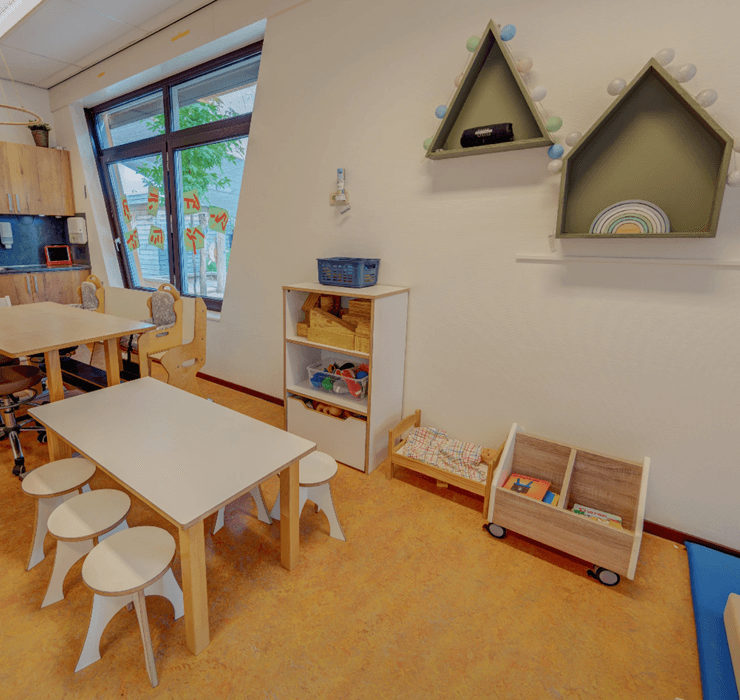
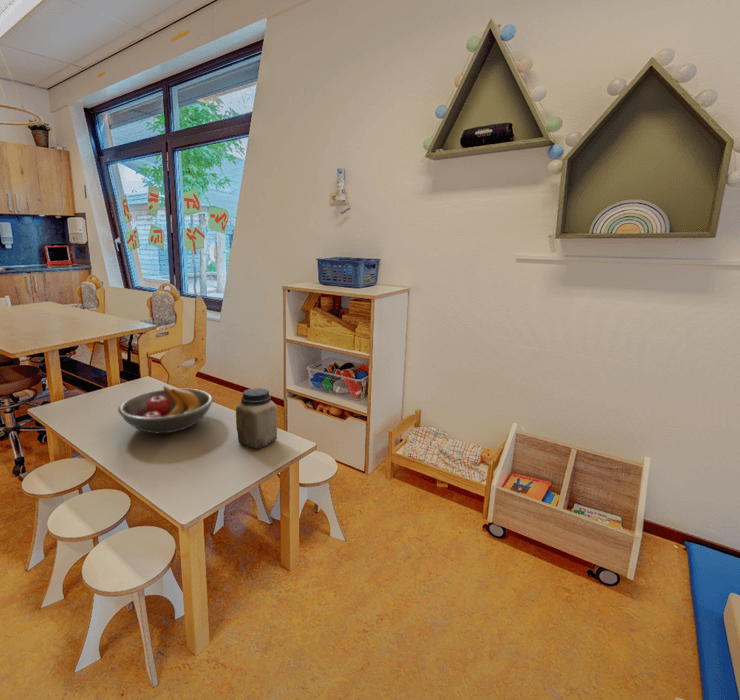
+ fruit bowl (168, 410)
+ jar (256, 416)
